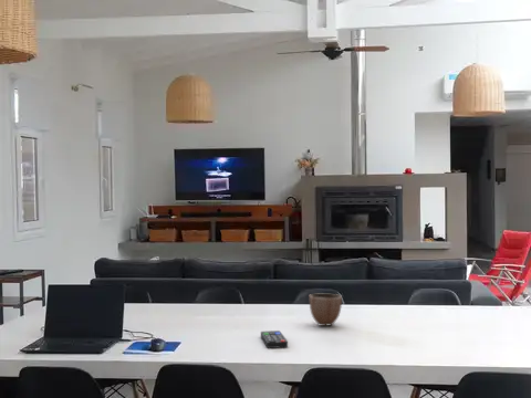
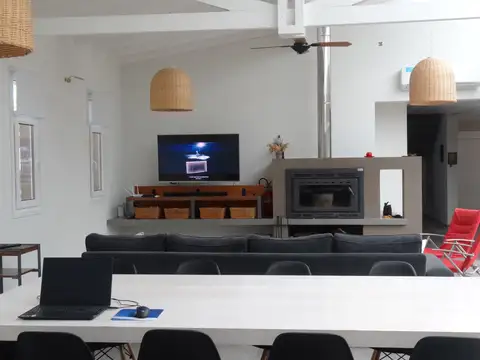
- decorative bowl (325, 310)
- remote control (273, 338)
